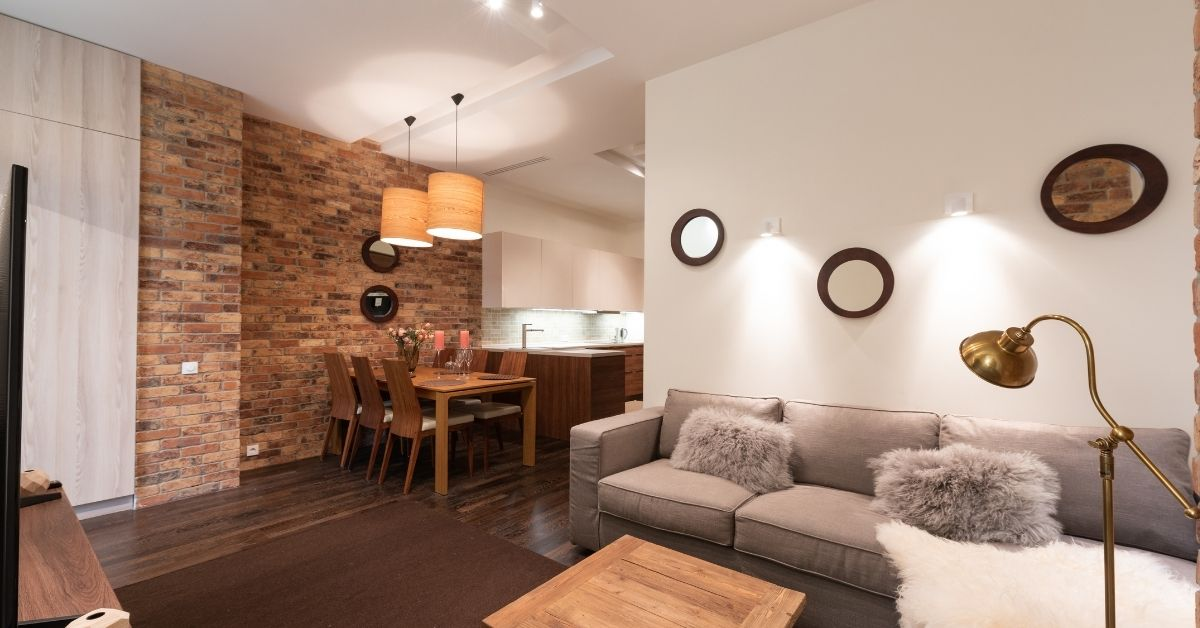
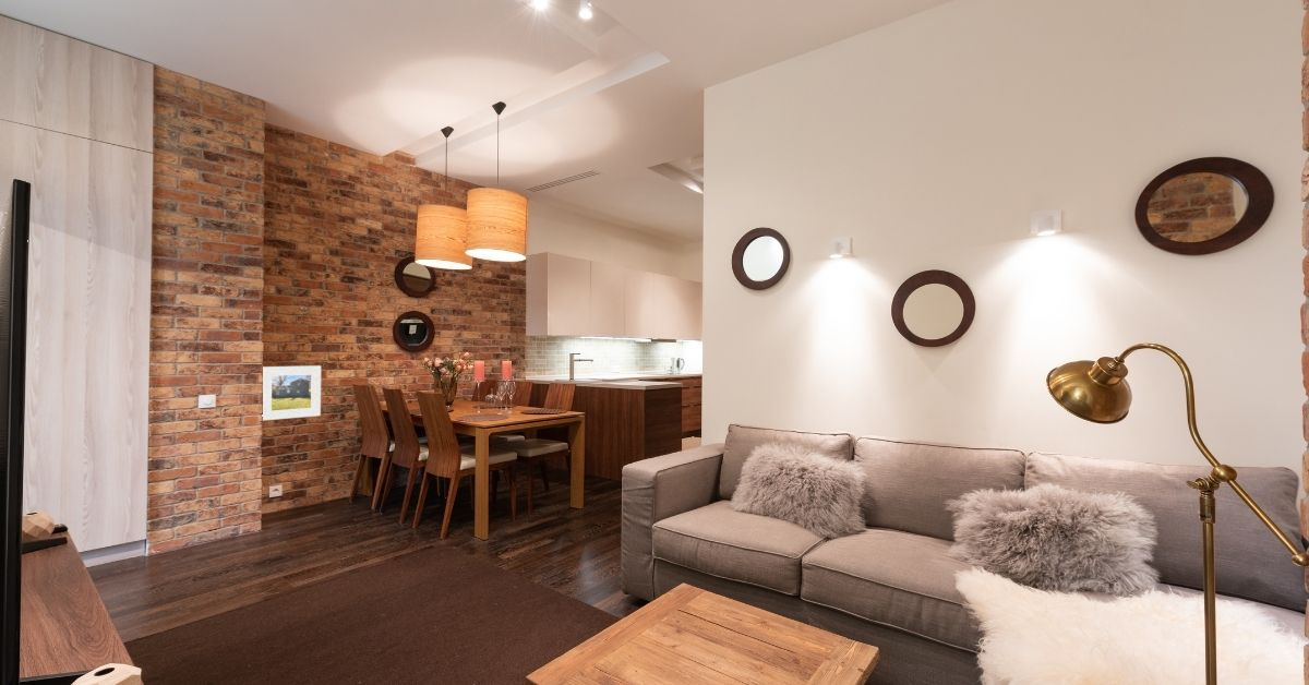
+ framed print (291, 392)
